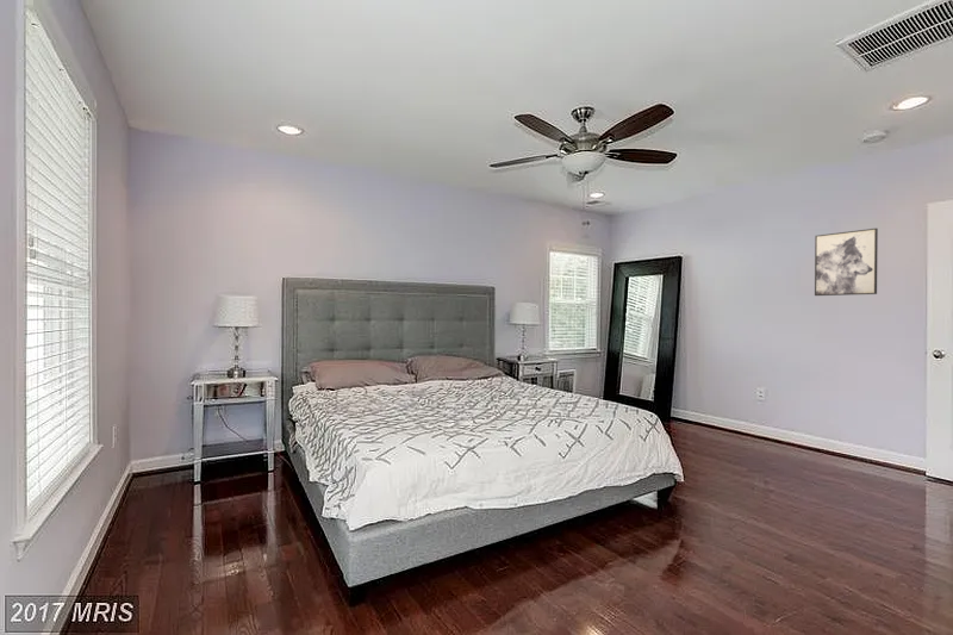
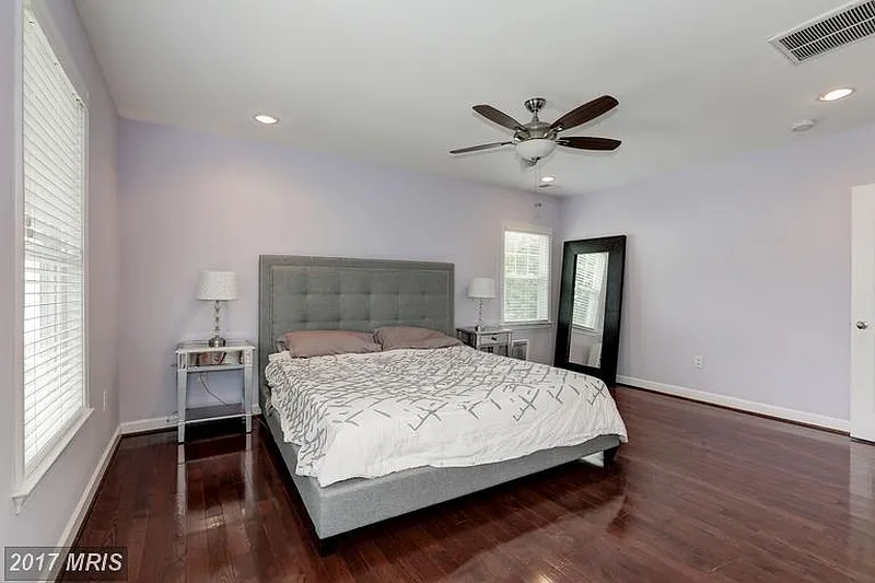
- wall art (845, 263)
